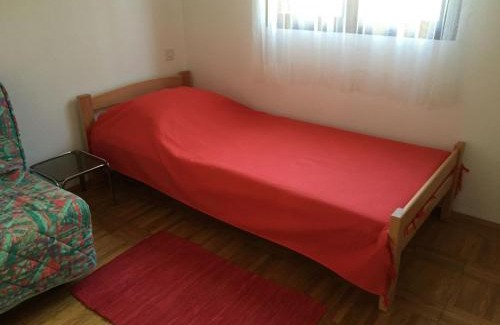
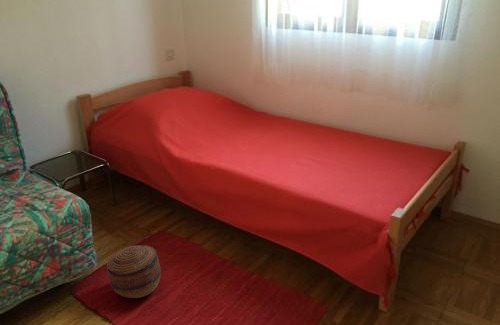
+ basket (134, 269)
